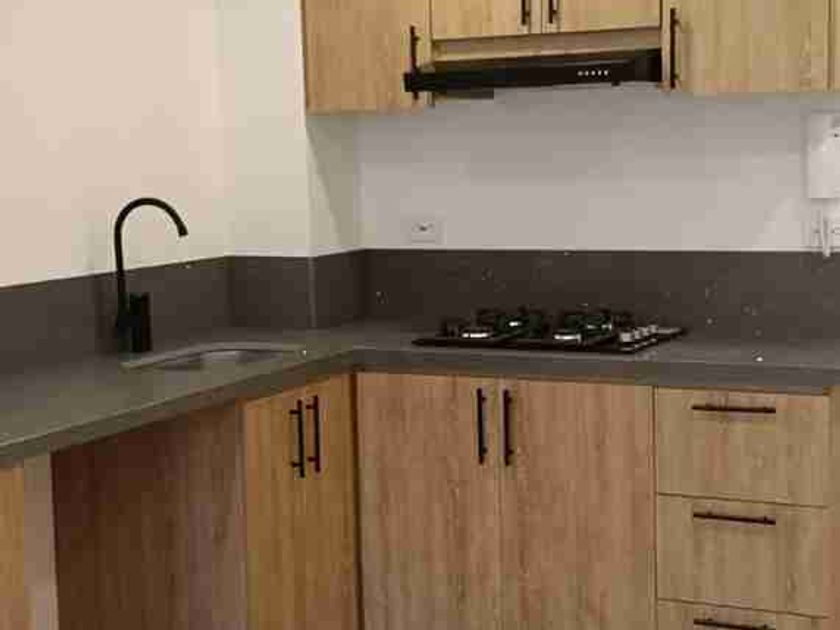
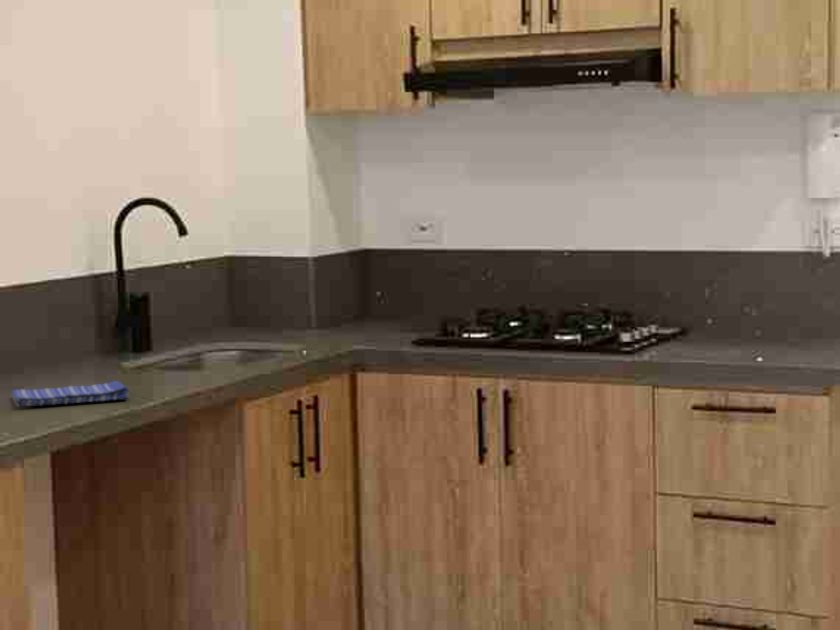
+ dish towel (70, 391)
